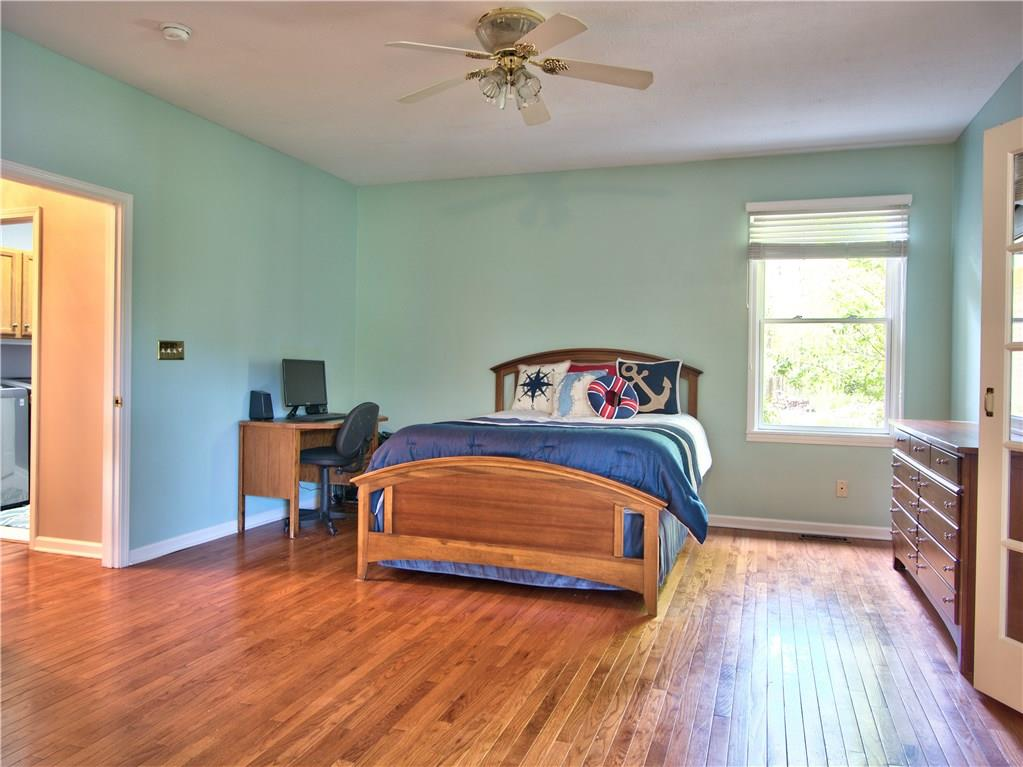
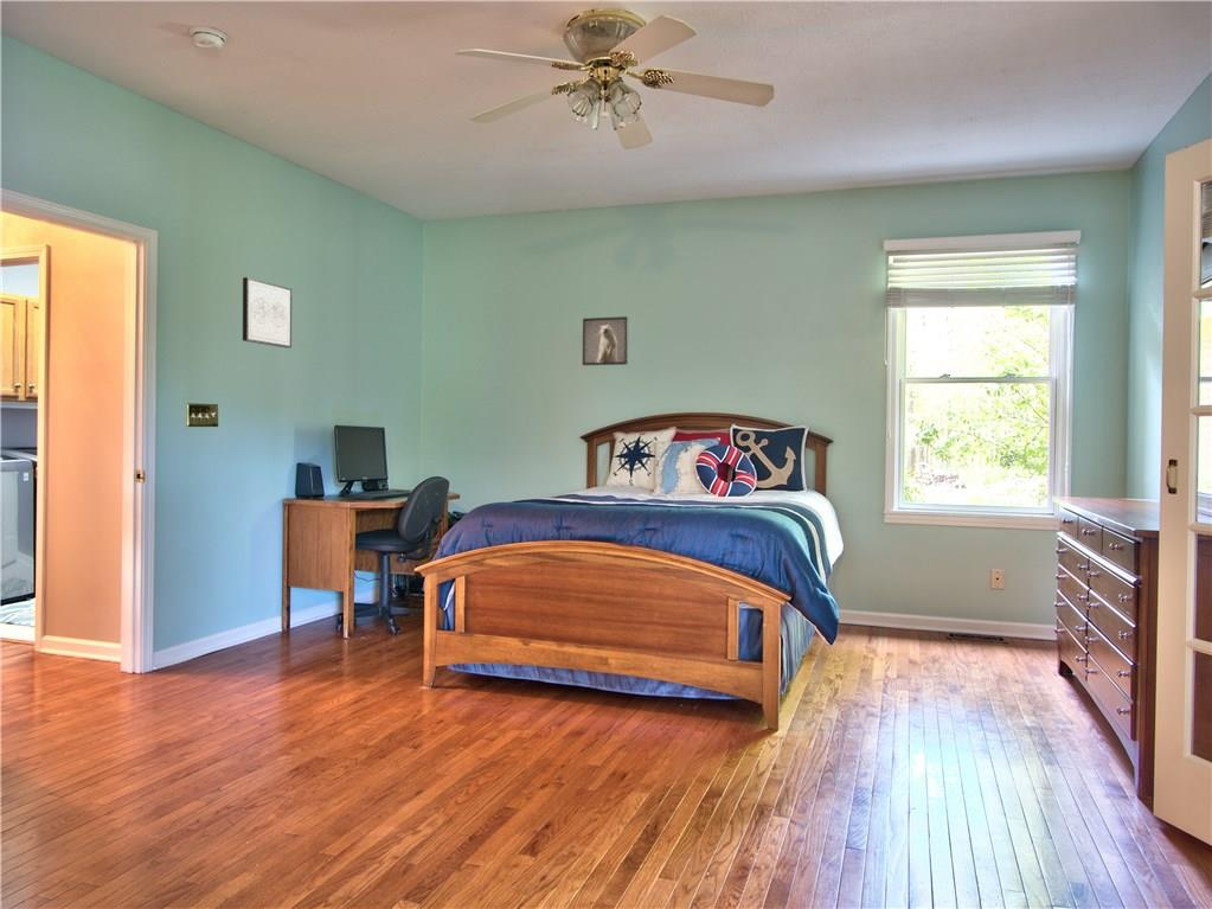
+ wall art (268, 313)
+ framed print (604, 340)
